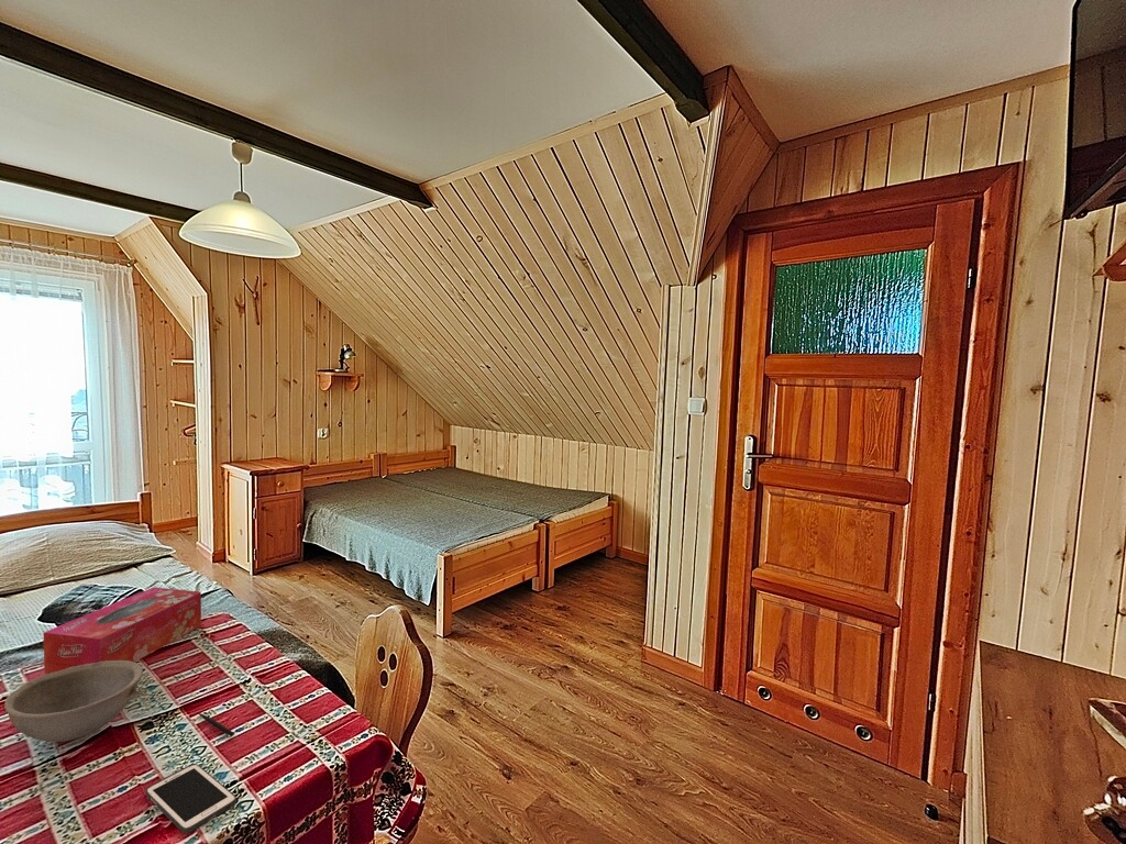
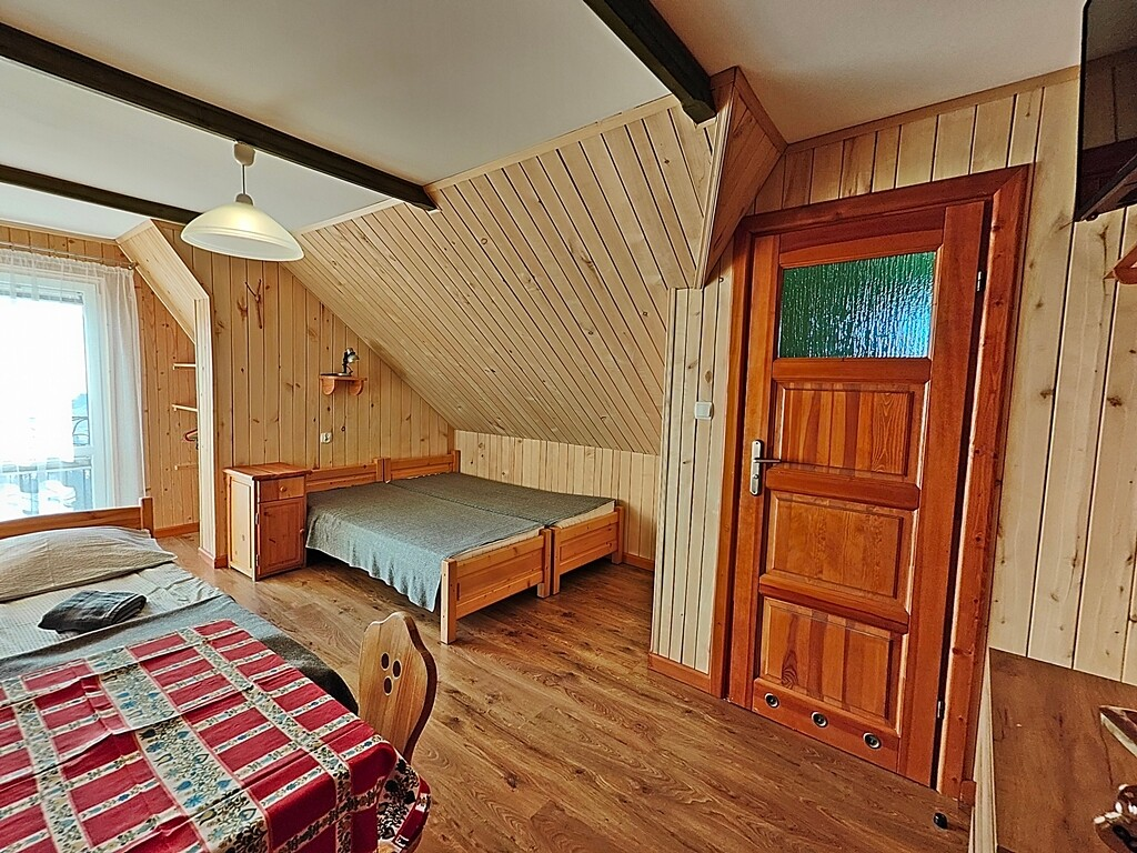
- pen (214, 722)
- tissue box (130, 629)
- cell phone (190, 796)
- bowl (77, 707)
